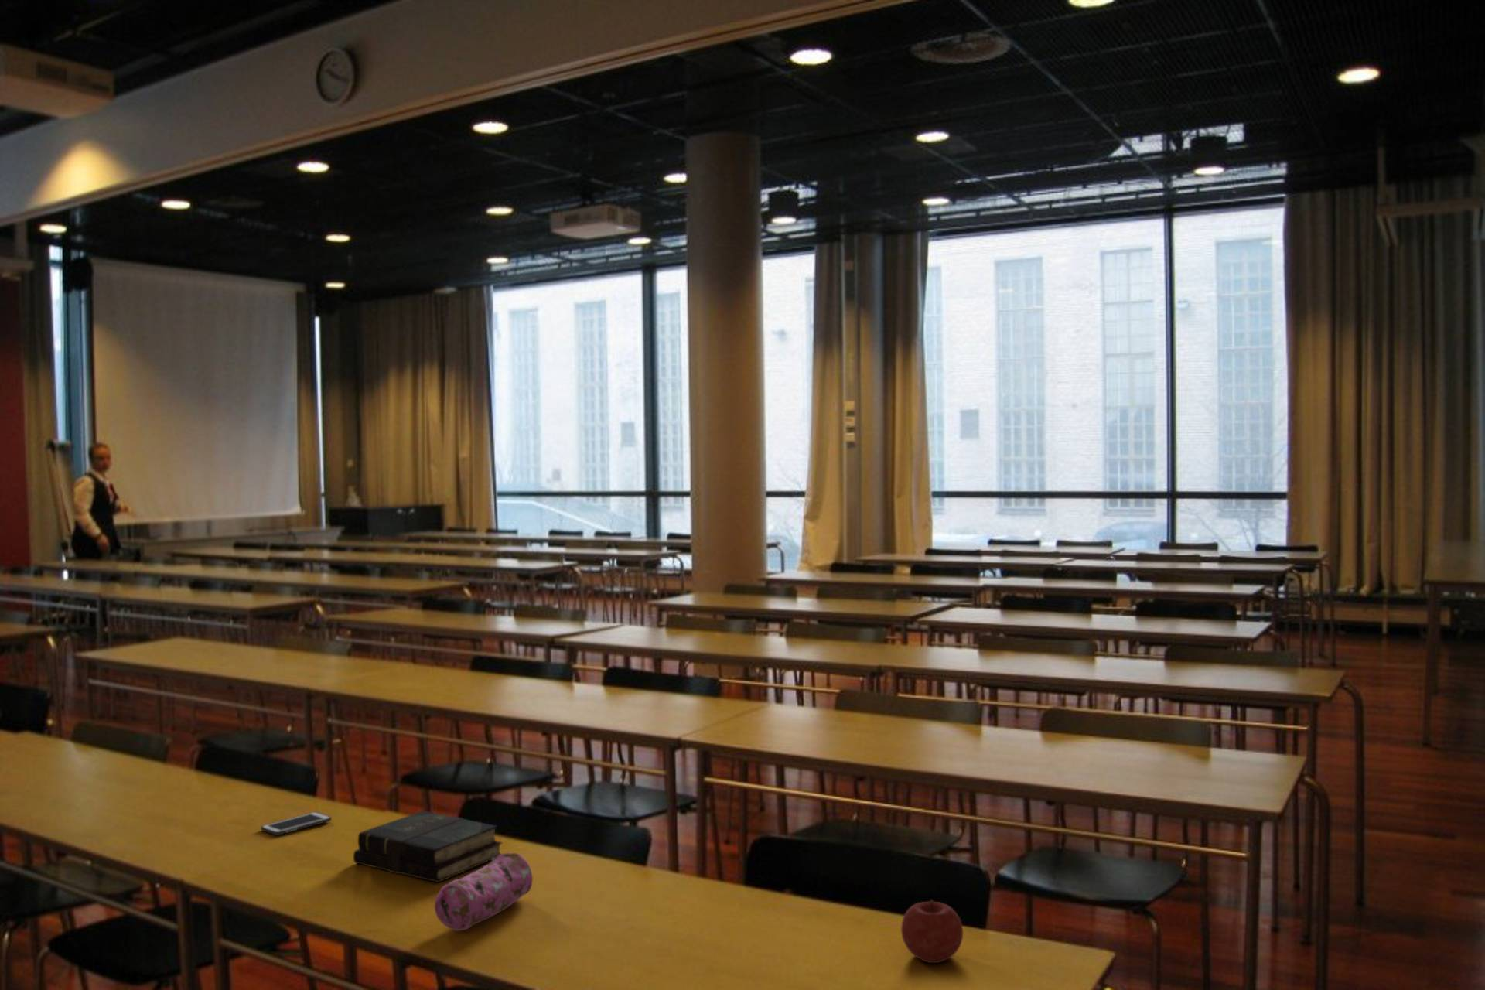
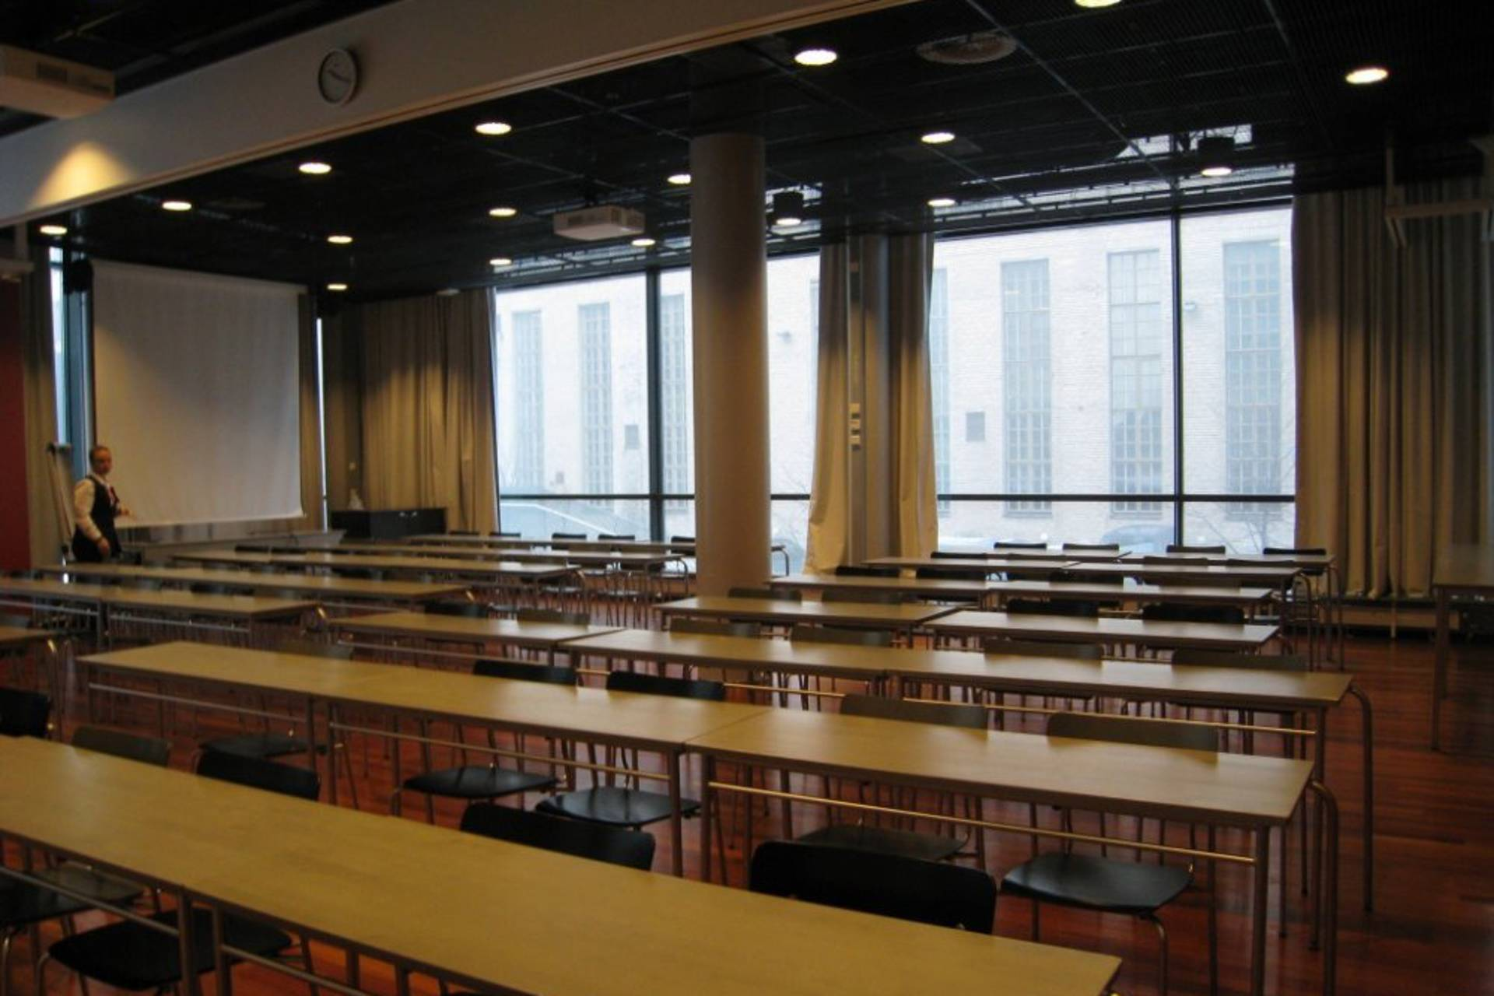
- pencil case (484, 891)
- cell phone (296, 823)
- book (428, 844)
- fruit (933, 927)
